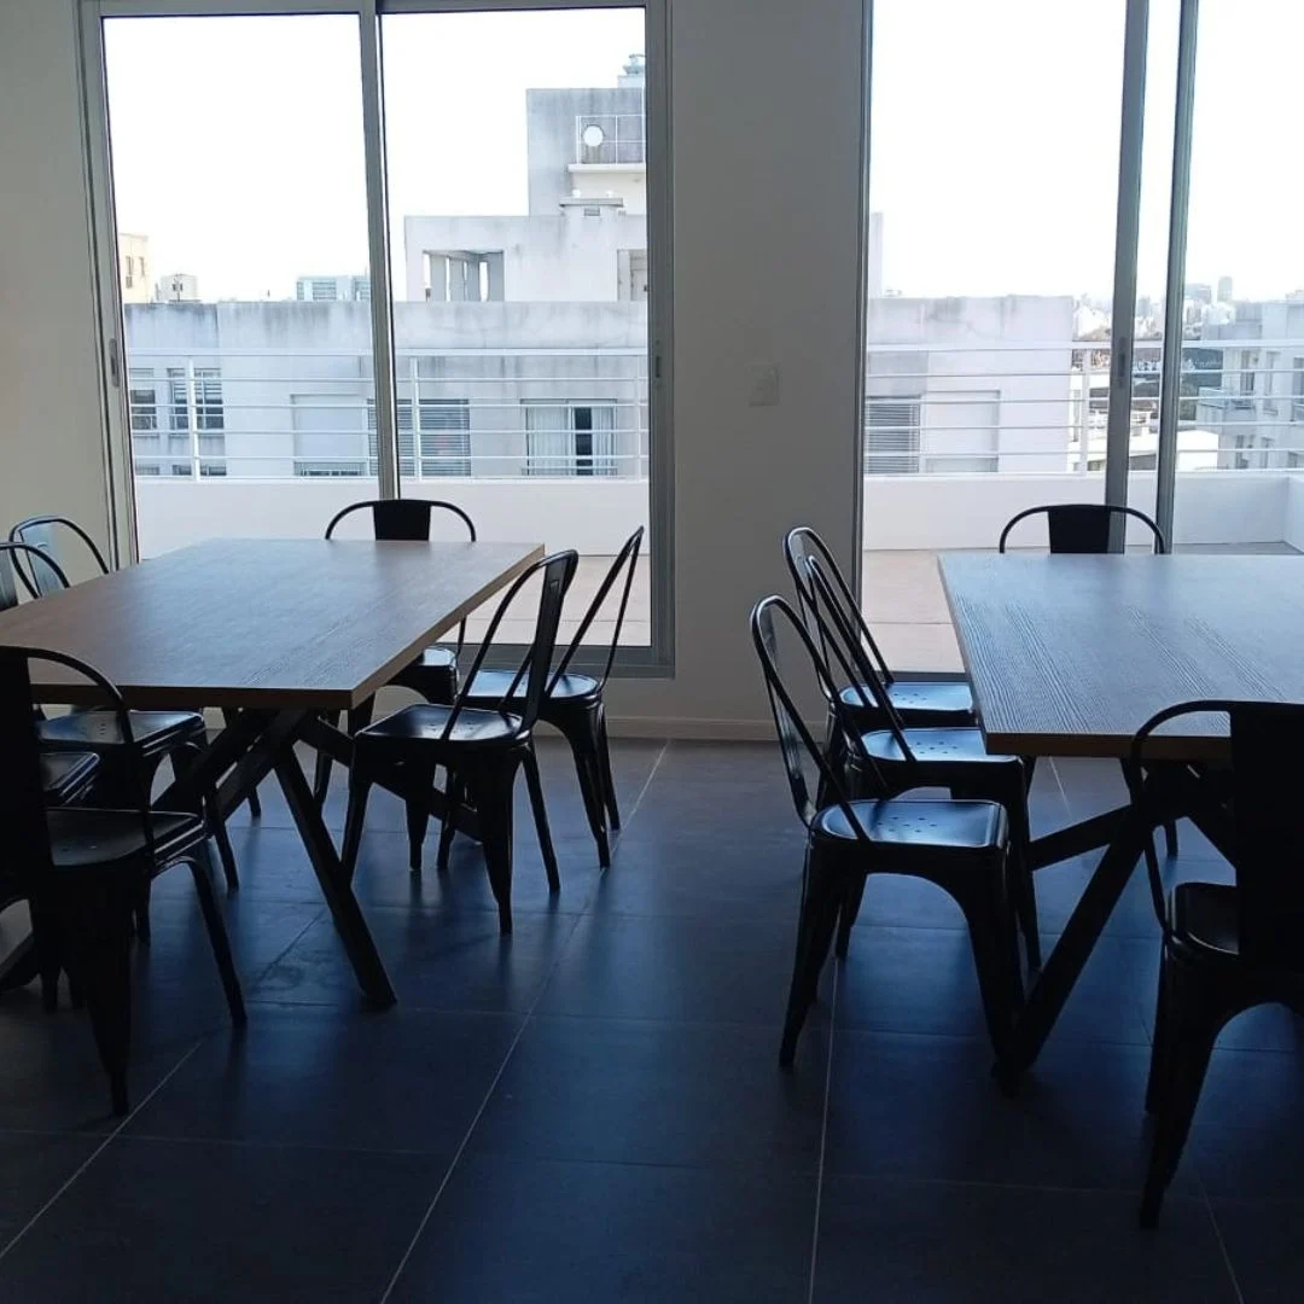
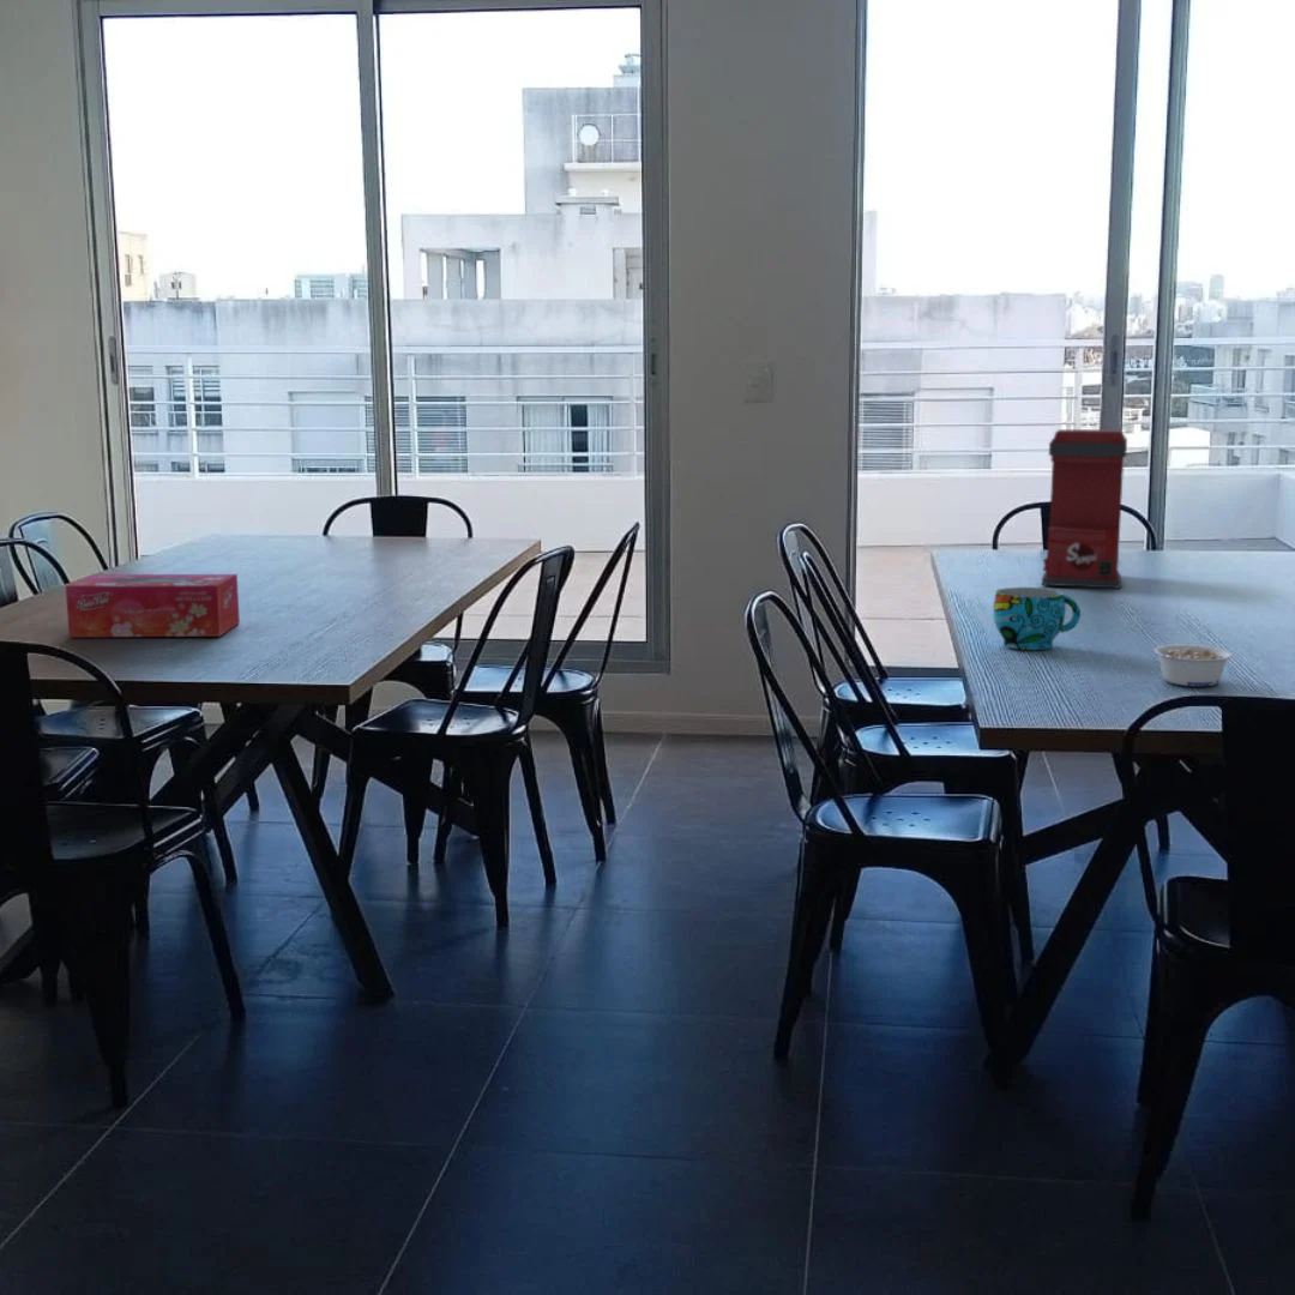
+ tissue box (155, 604)
+ coffee maker (1085, 504)
+ legume (1192, 663)
+ cup (1032, 619)
